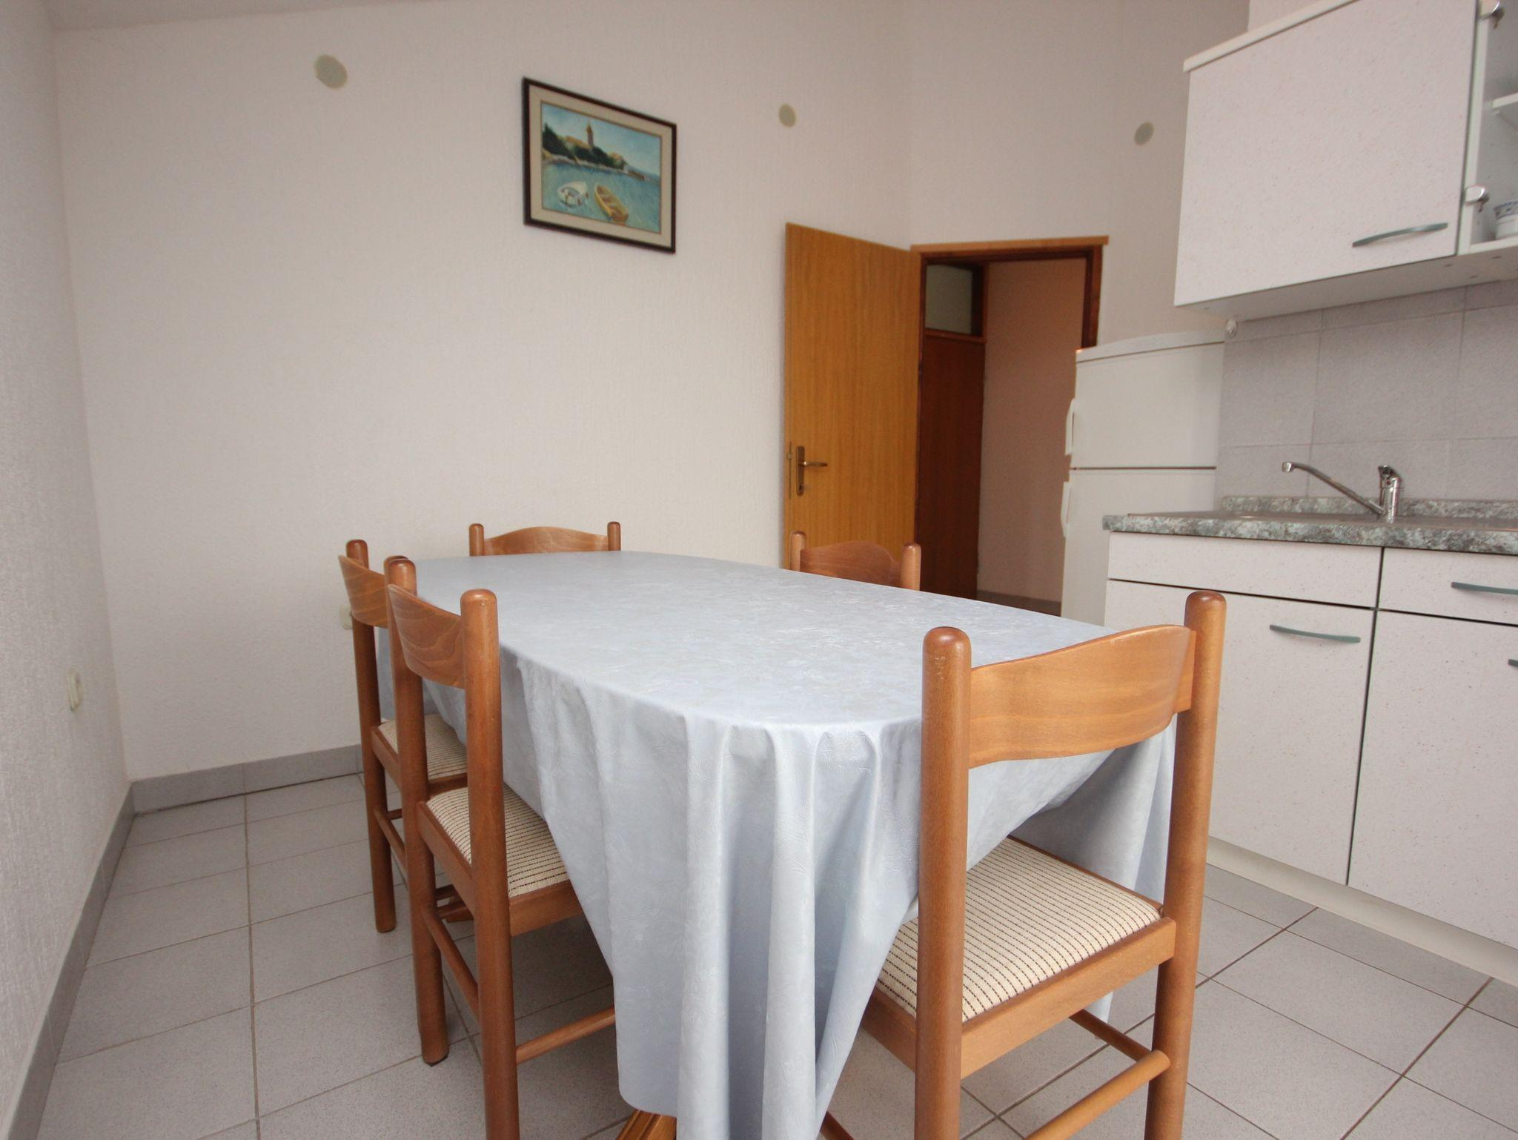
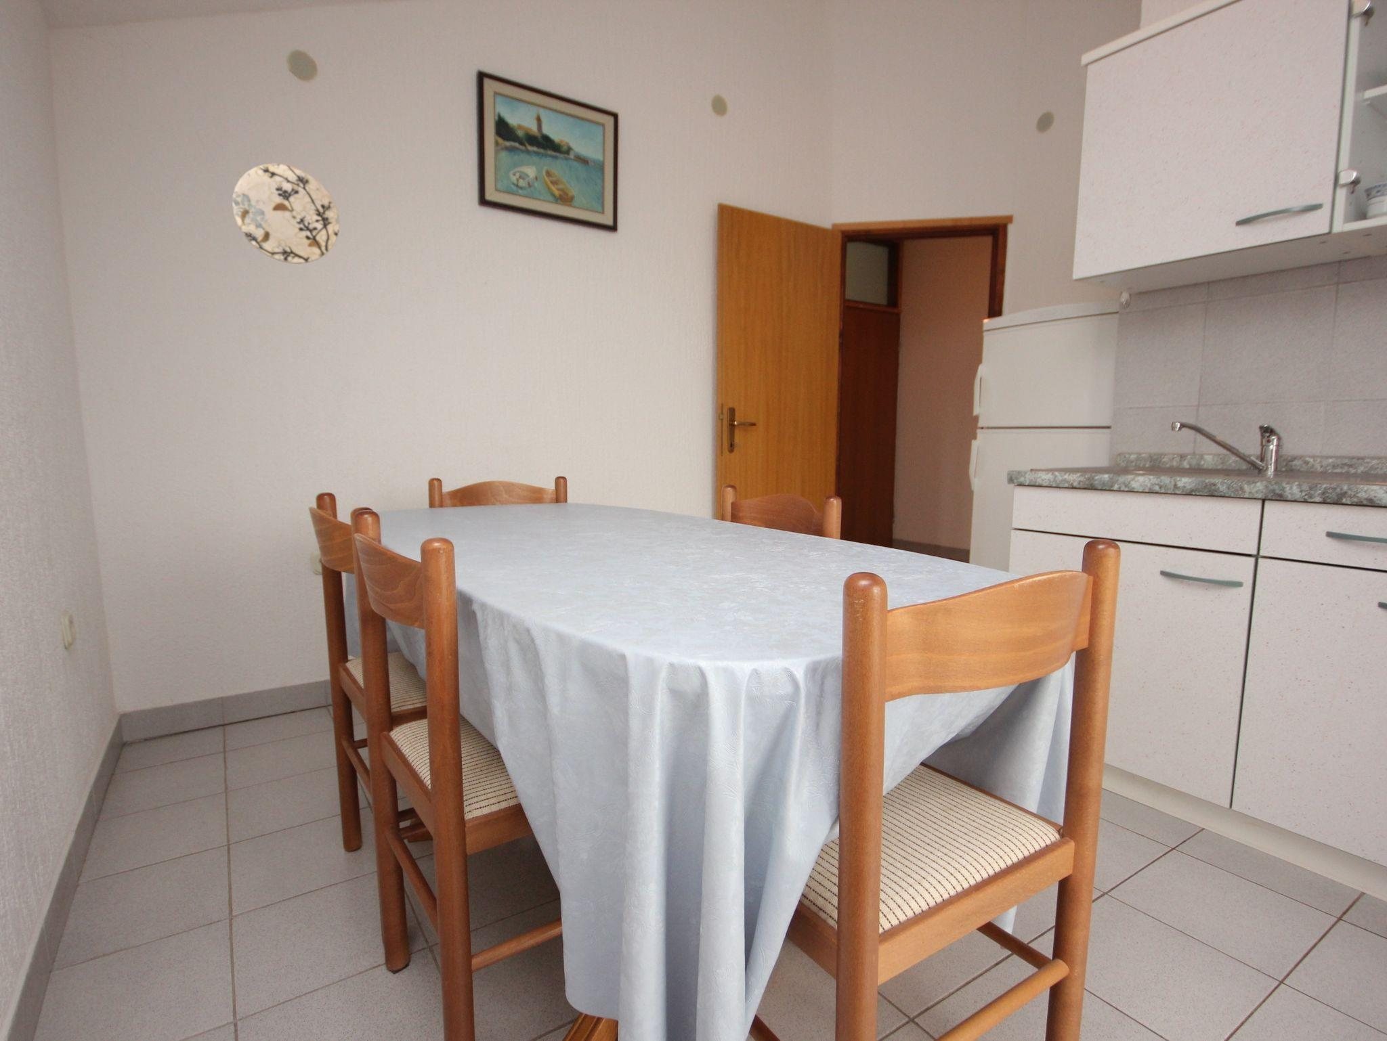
+ decorative plate (288, 214)
